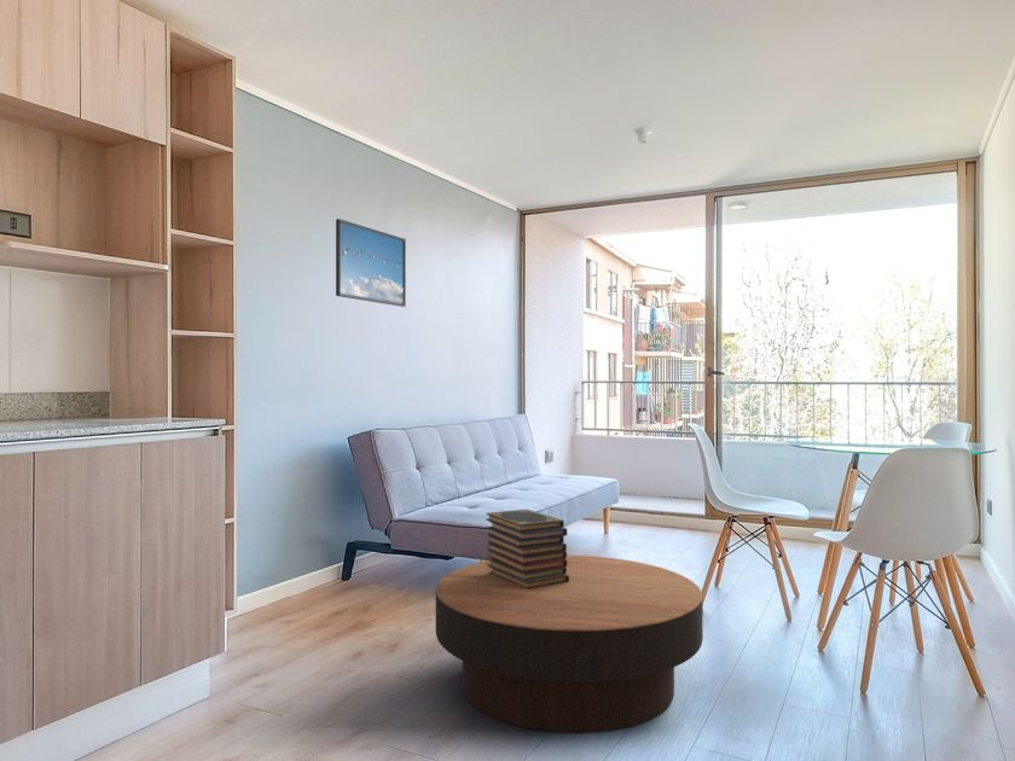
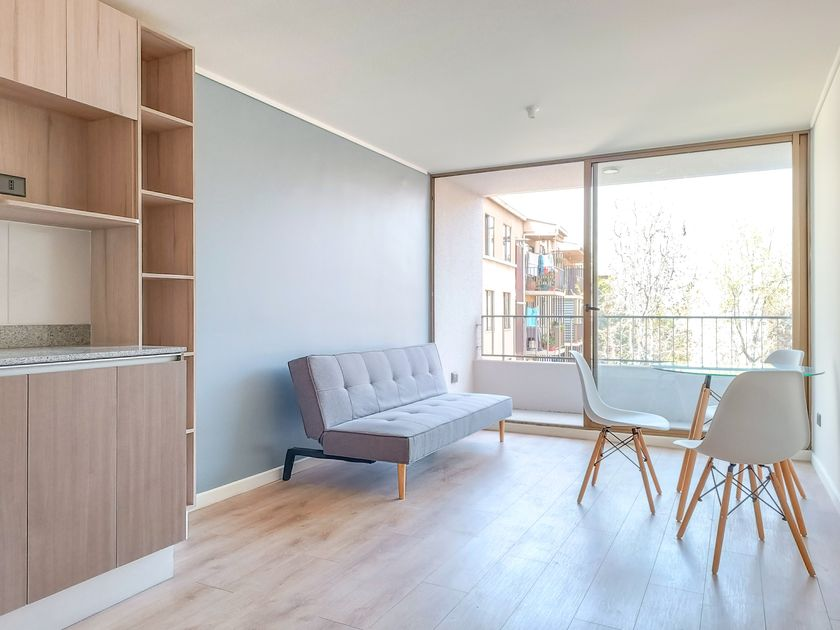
- book stack (524, 546)
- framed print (372, 265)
- coffee table (567, 634)
